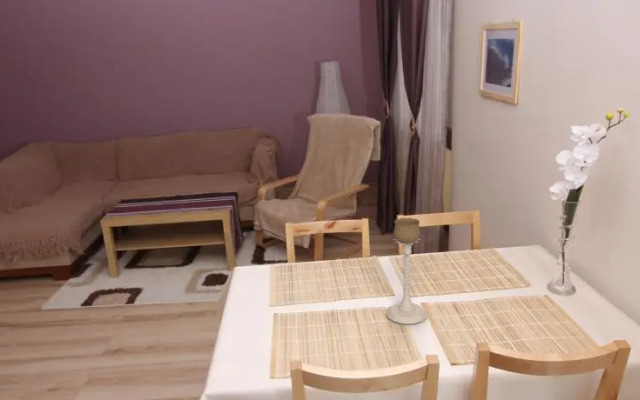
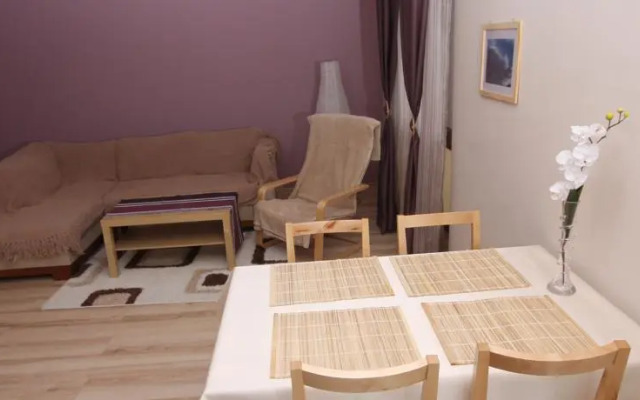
- candle holder (406, 268)
